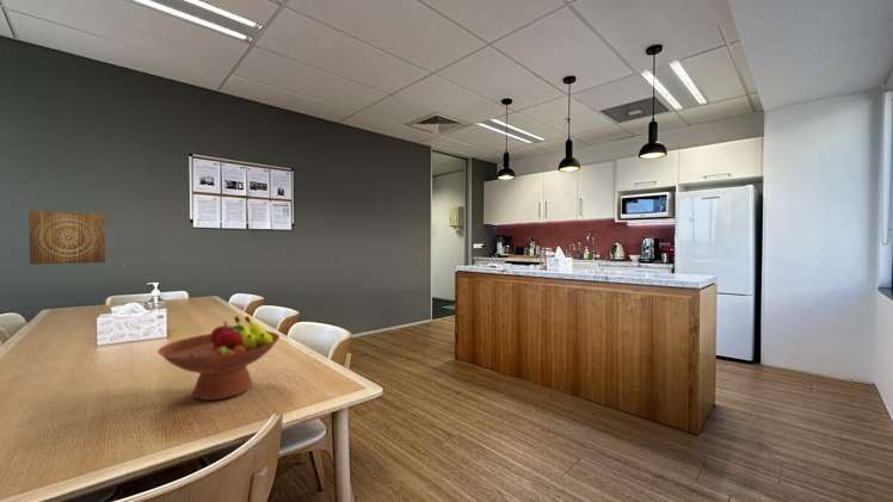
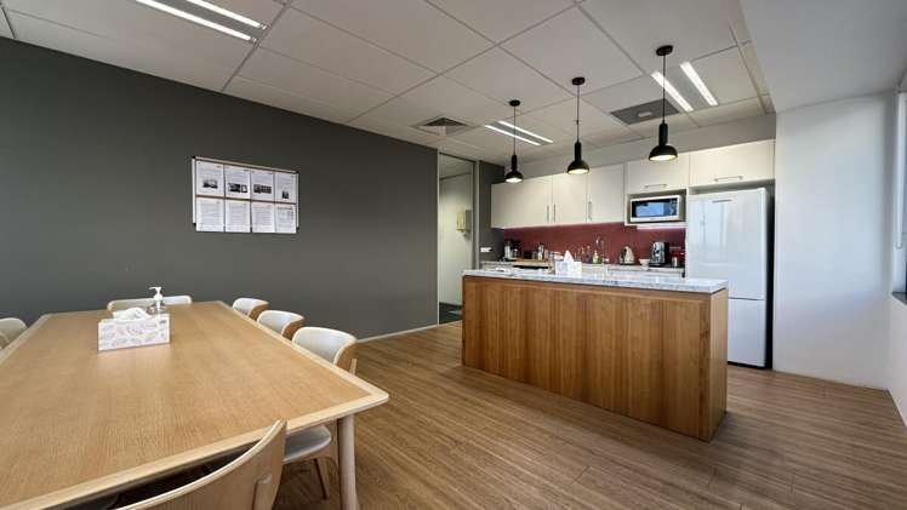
- wall art (68, 237)
- fruit bowl (223, 357)
